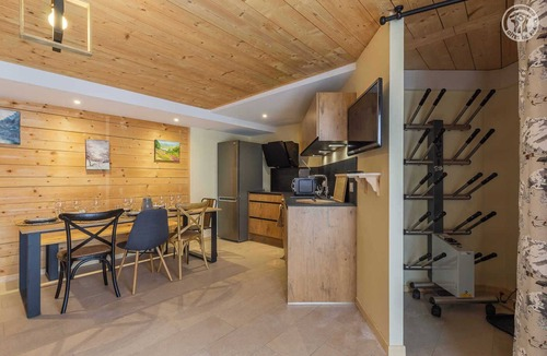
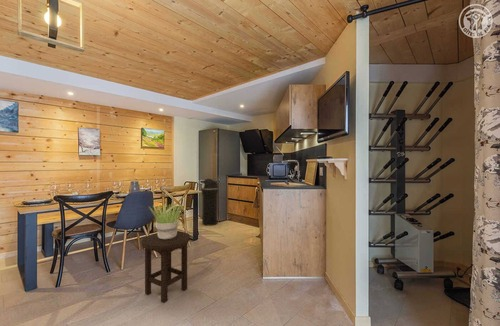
+ stool (166, 264)
+ trash can (209, 201)
+ potted plant (166, 221)
